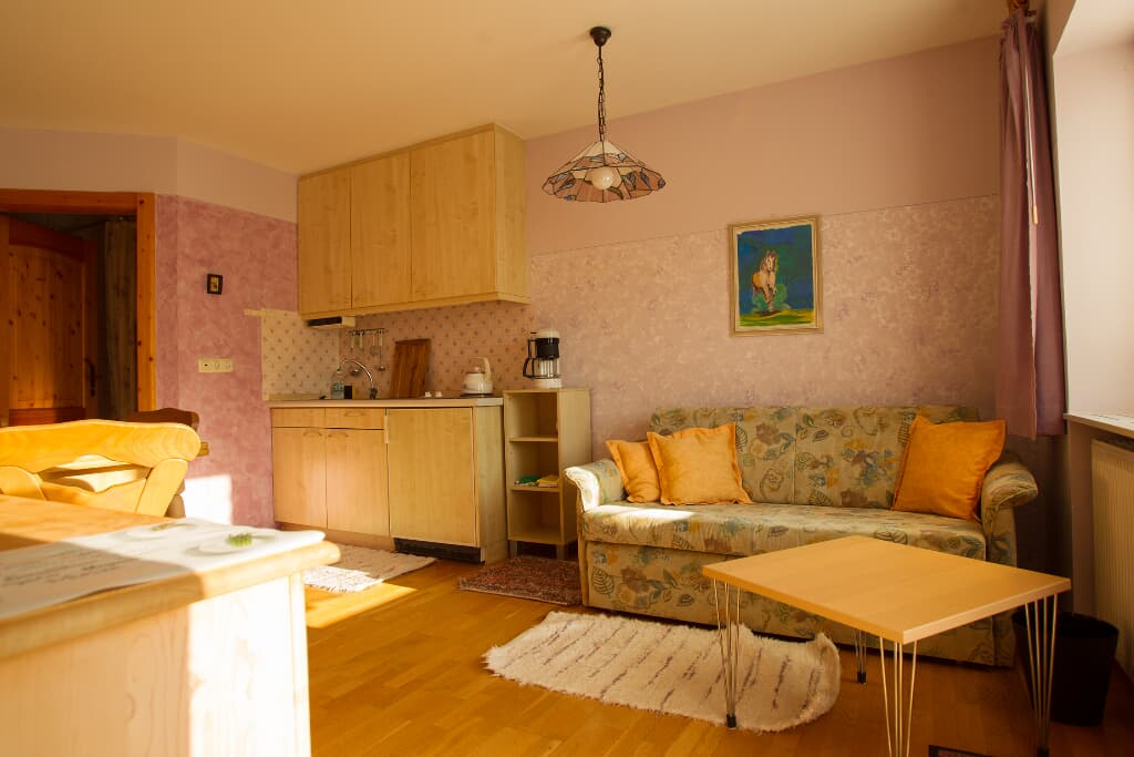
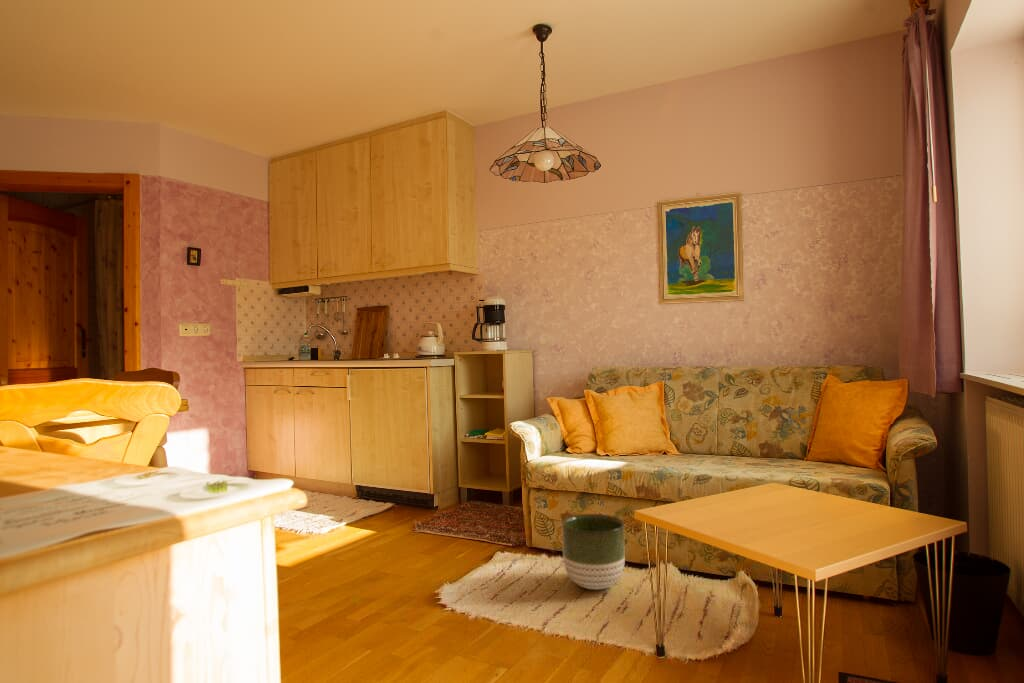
+ planter (593, 554)
